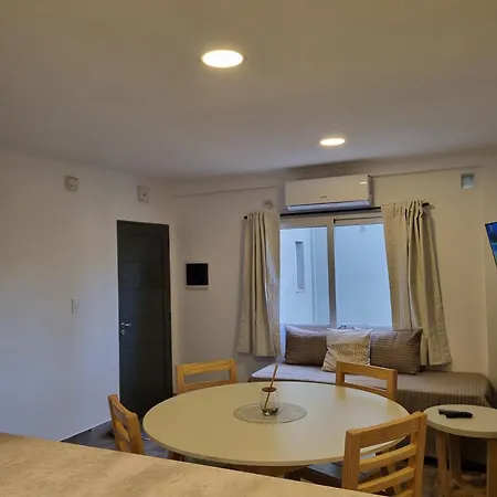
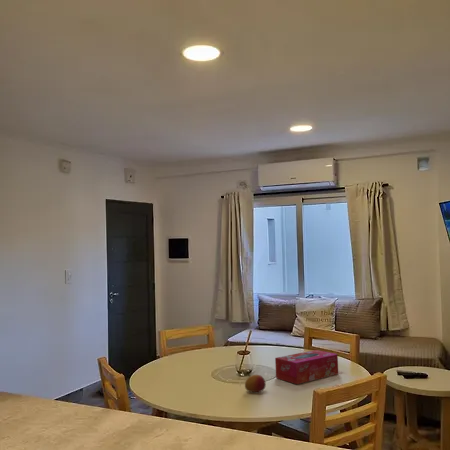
+ fruit (255, 383)
+ tissue box (307, 366)
